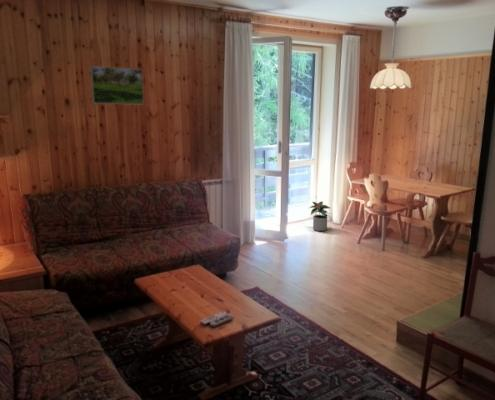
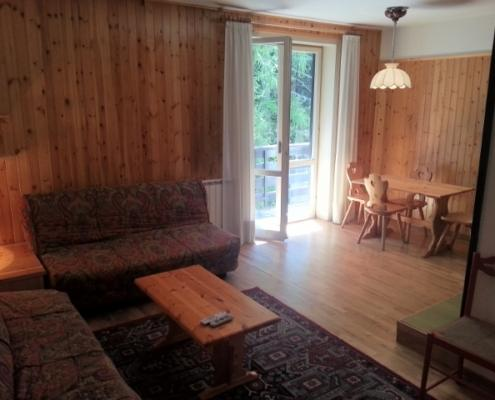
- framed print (118, 86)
- potted plant (319, 216)
